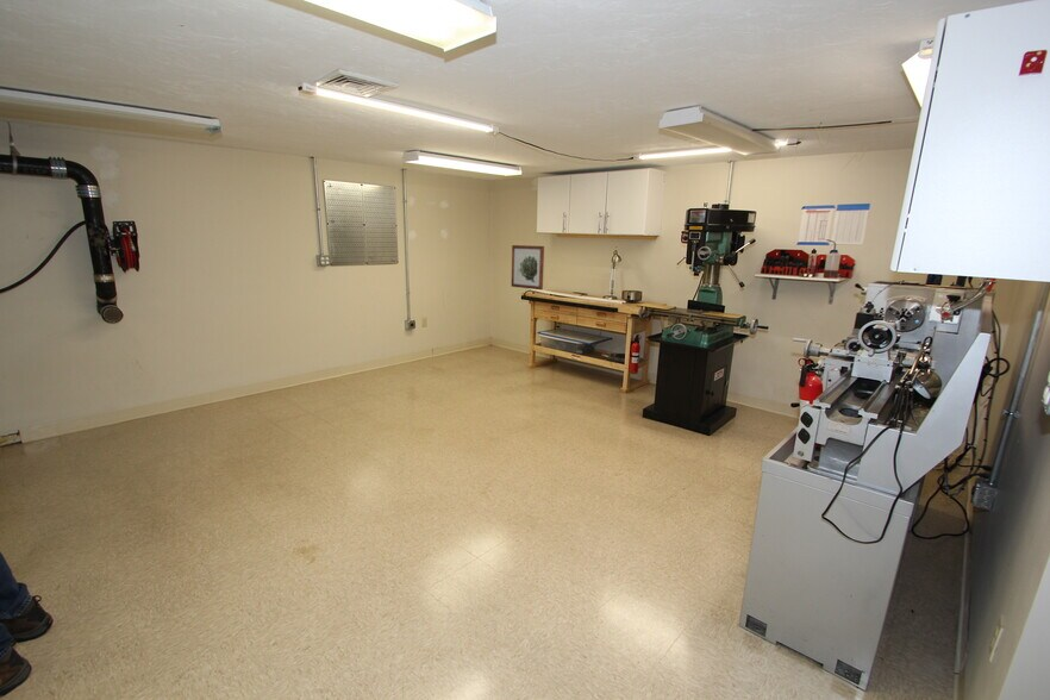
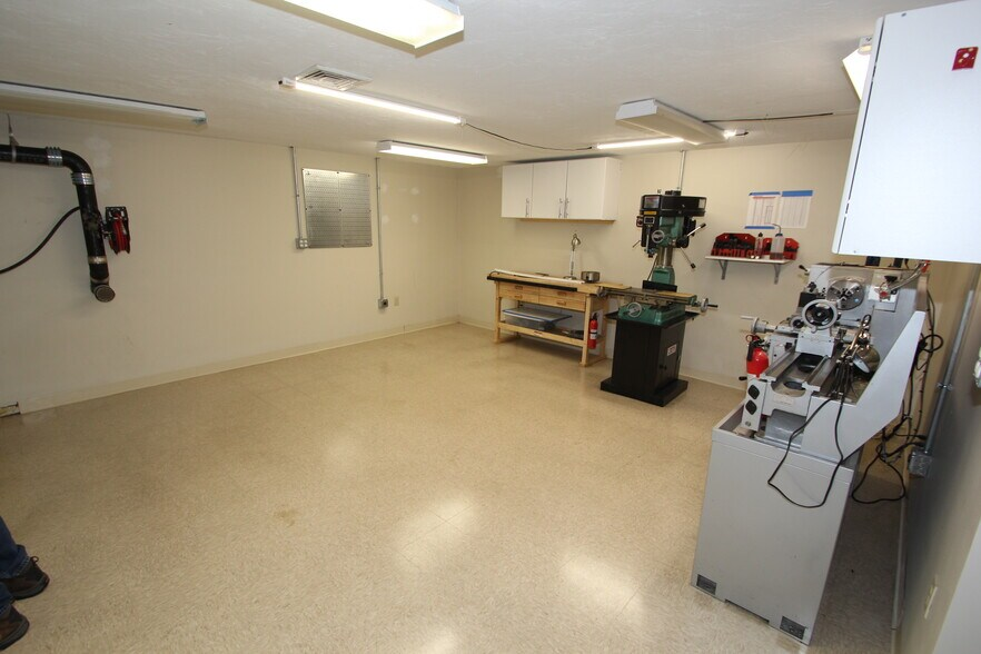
- wall art (526, 267)
